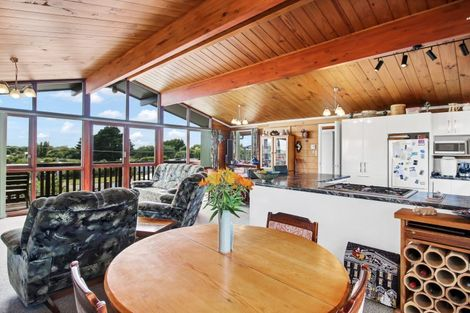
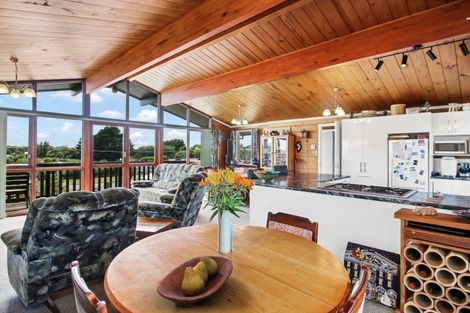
+ fruit bowl (198, 275)
